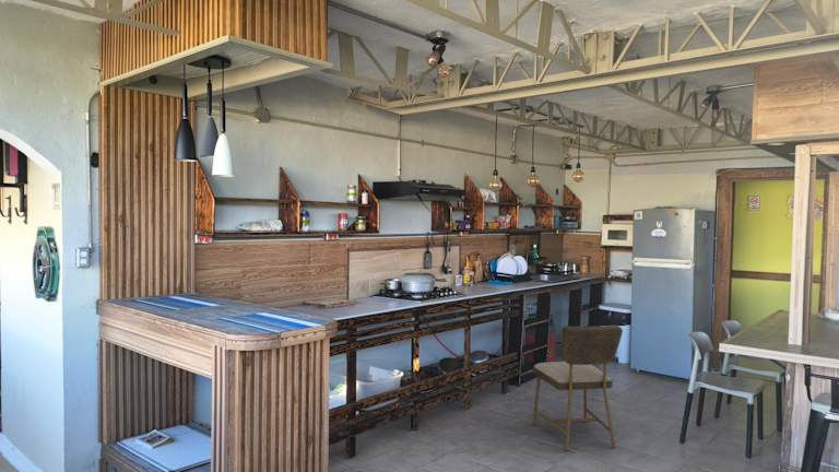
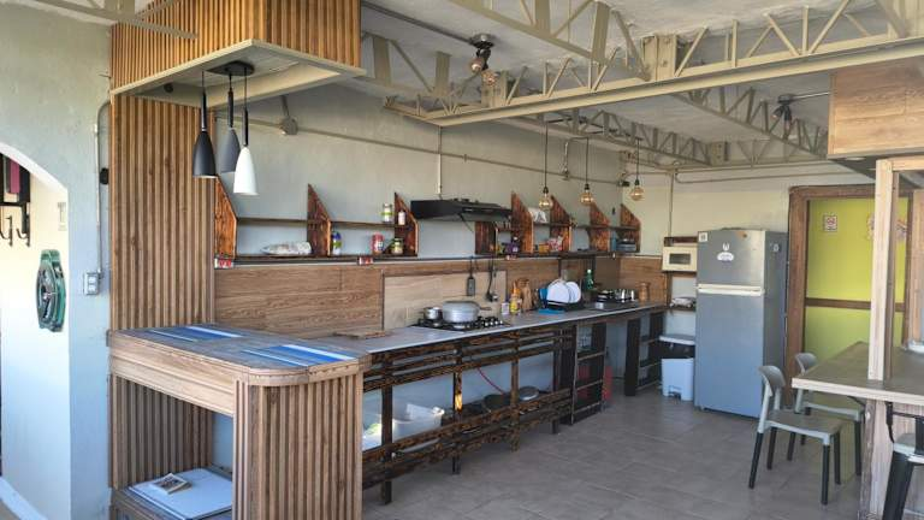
- dining chair (574, 377)
